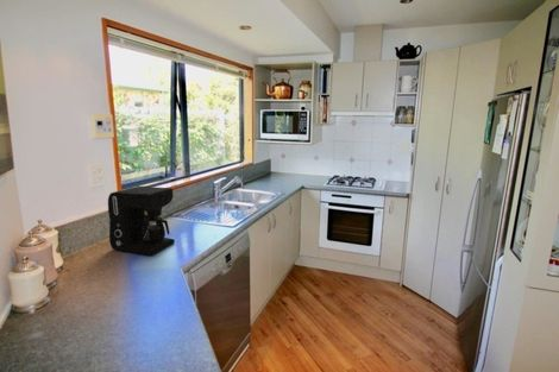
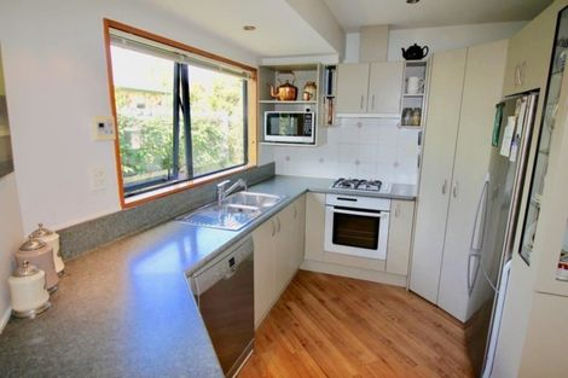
- coffee maker (144, 217)
